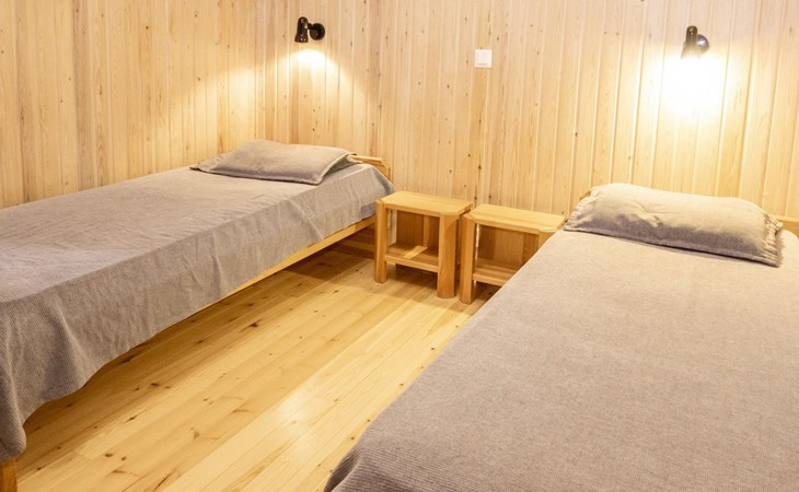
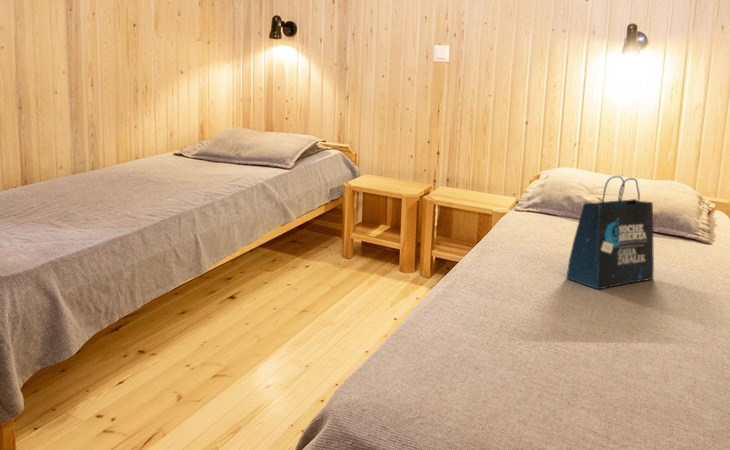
+ tote bag (615, 228)
